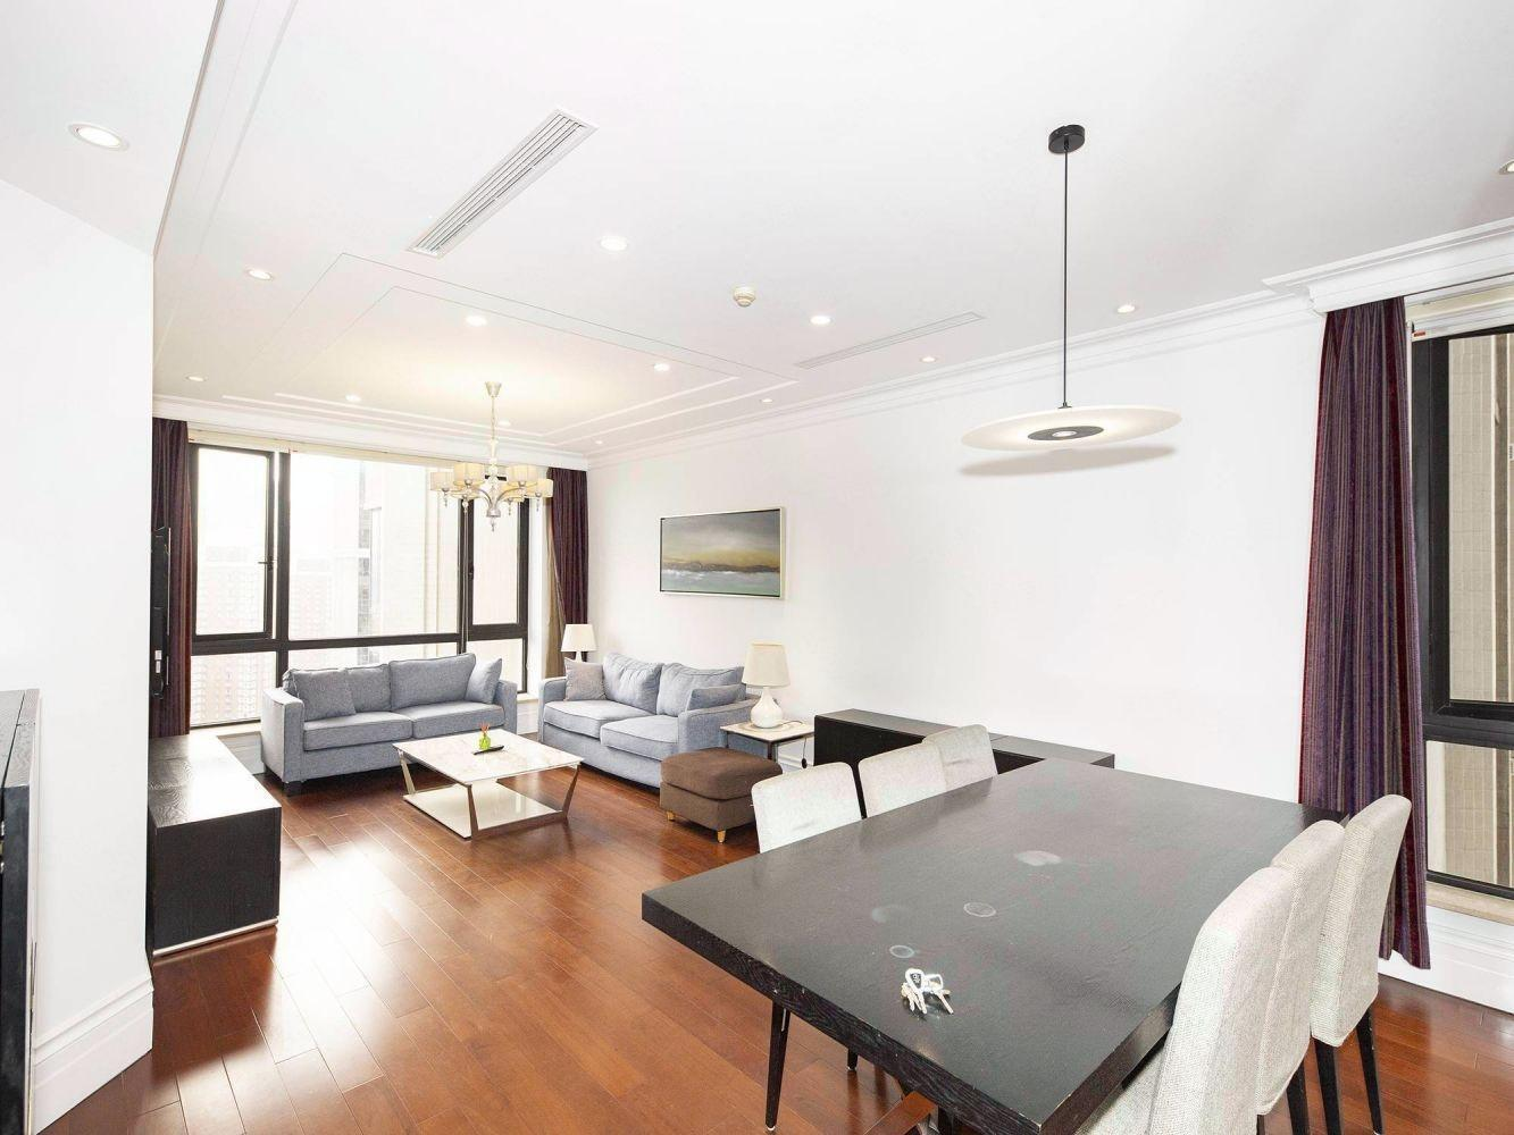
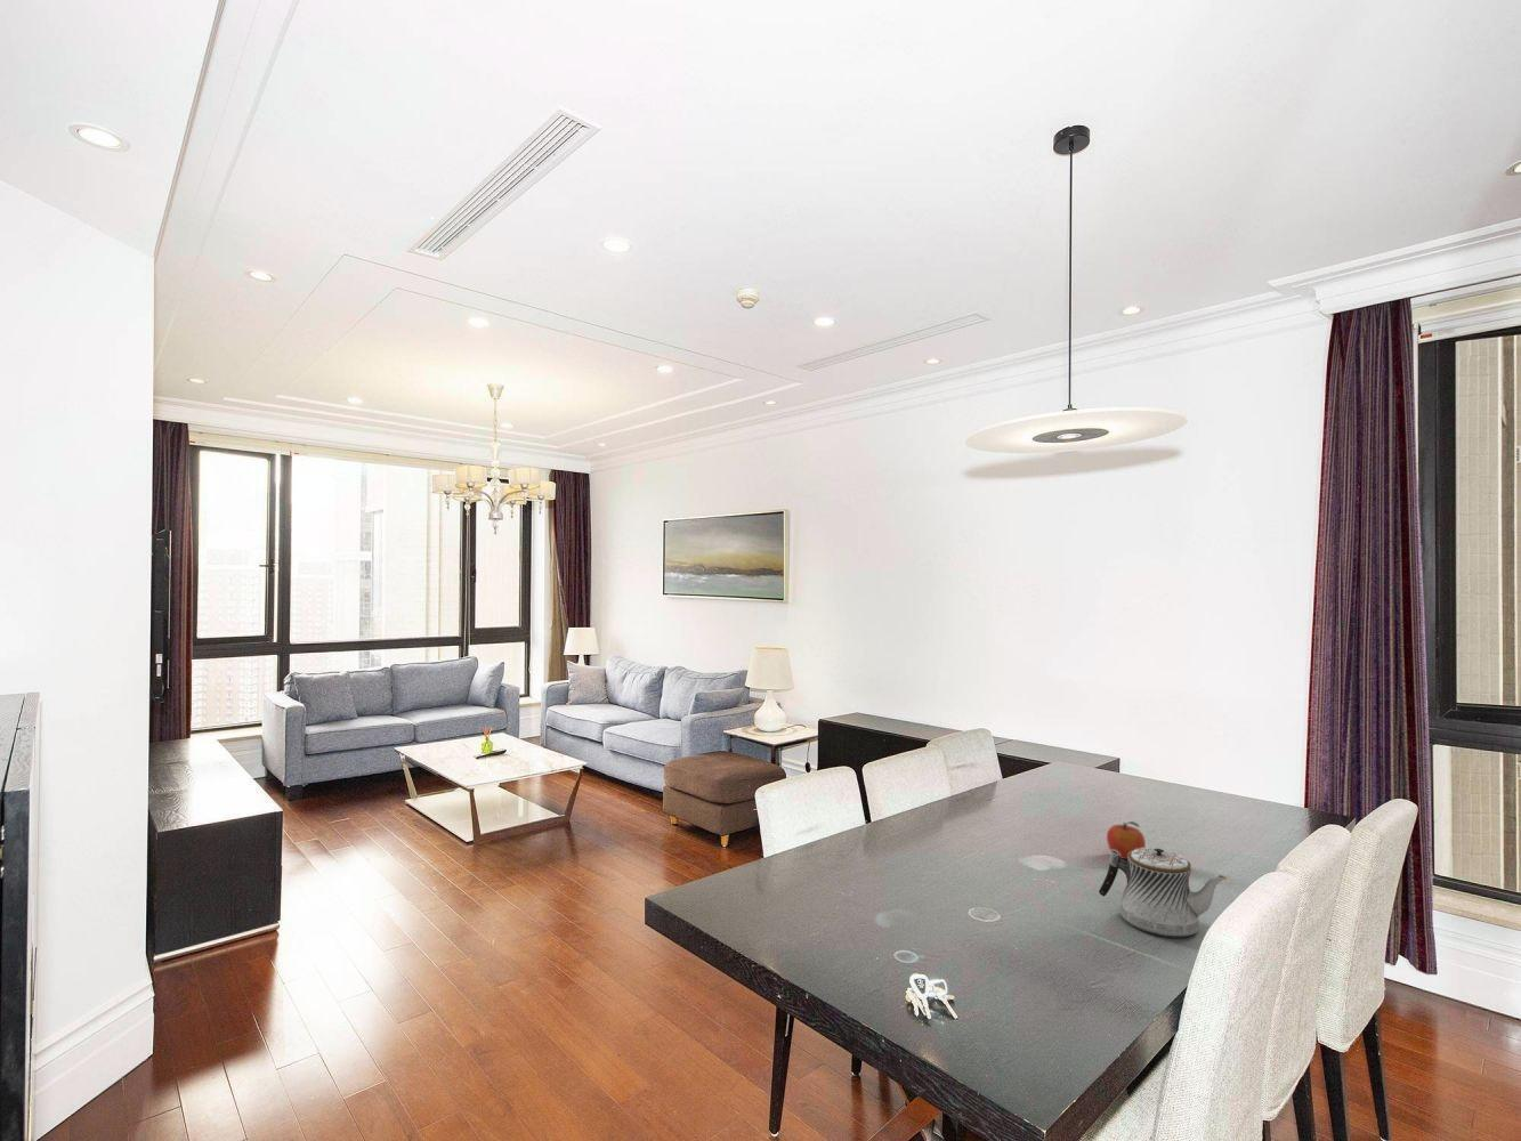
+ teapot (1160, 887)
+ fruit (1125, 838)
